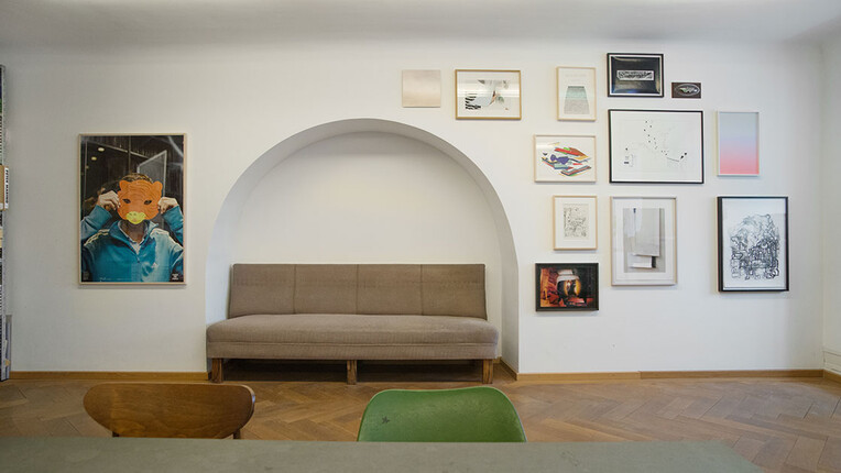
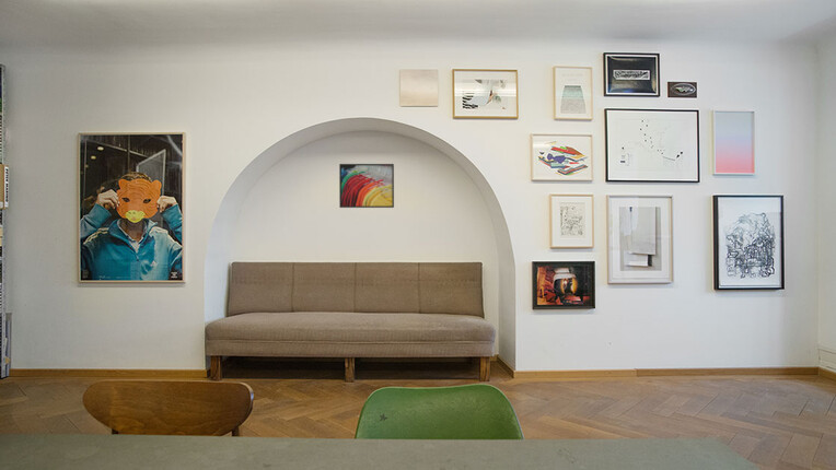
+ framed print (367, 185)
